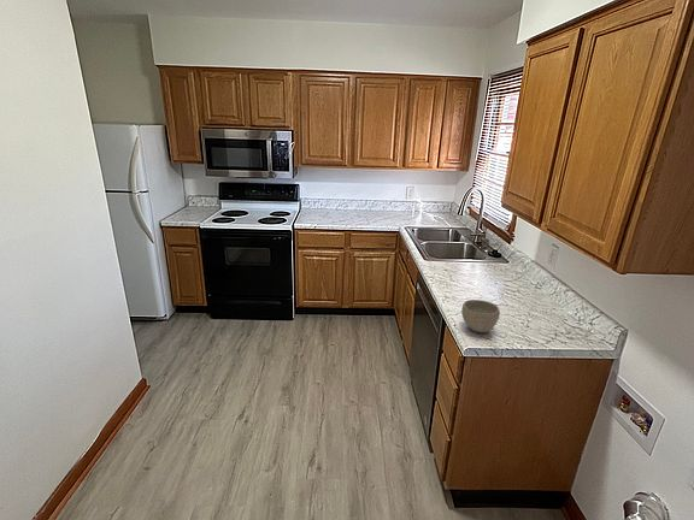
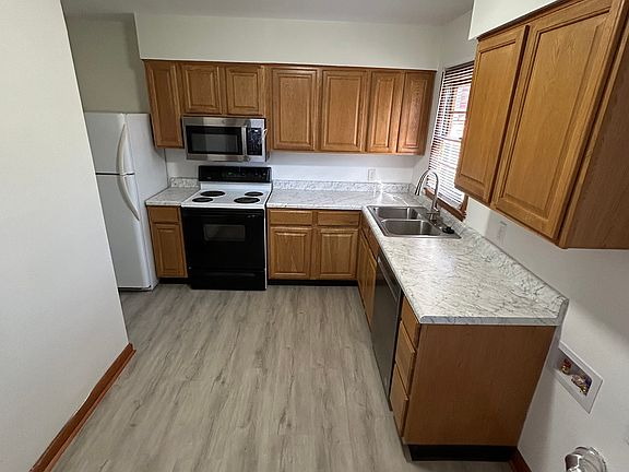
- bowl (480, 317)
